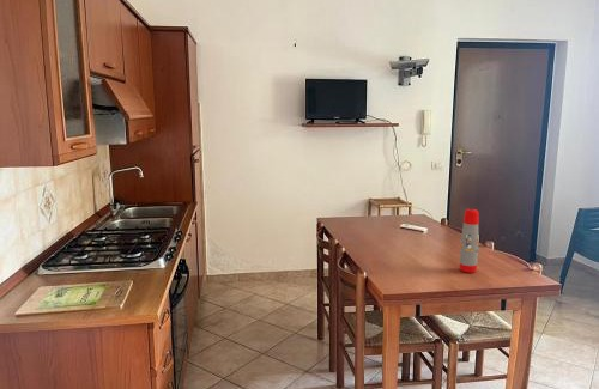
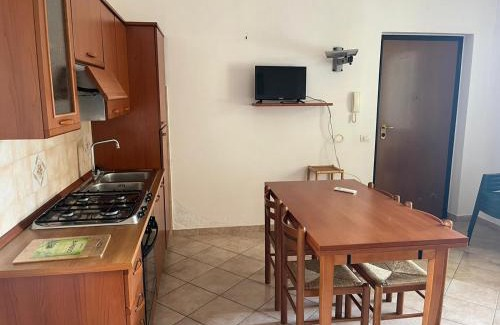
- water bottle (470, 239)
